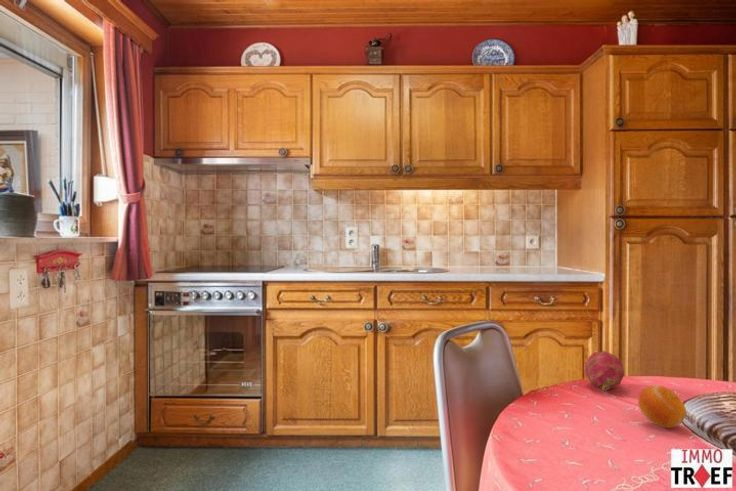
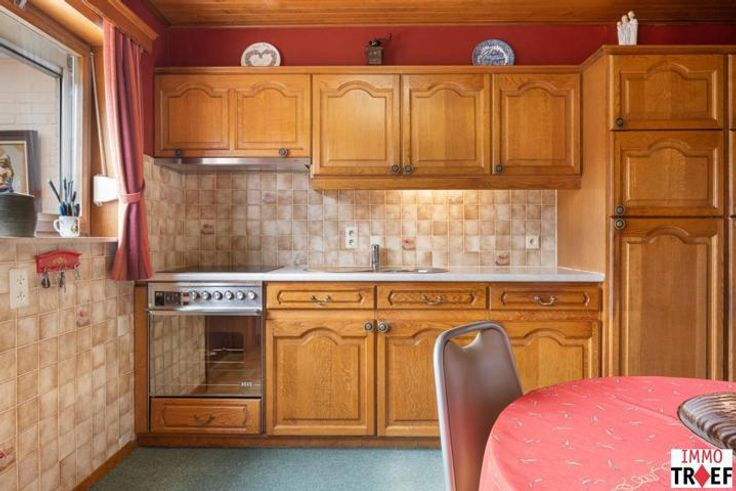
- fruit (603, 368)
- fruit (661, 406)
